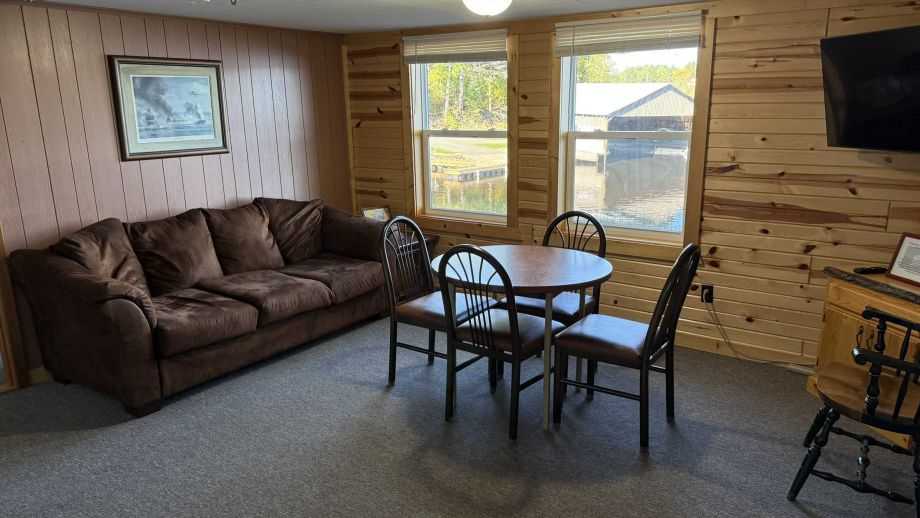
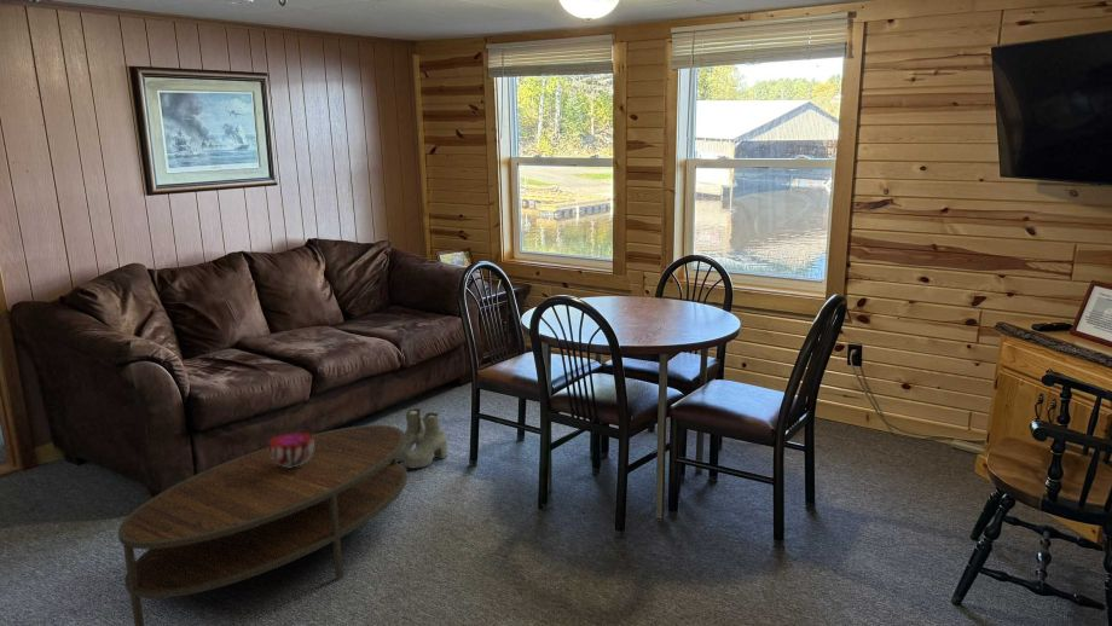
+ decorative bowl (291, 451)
+ boots (416, 436)
+ coffee table (285, 515)
